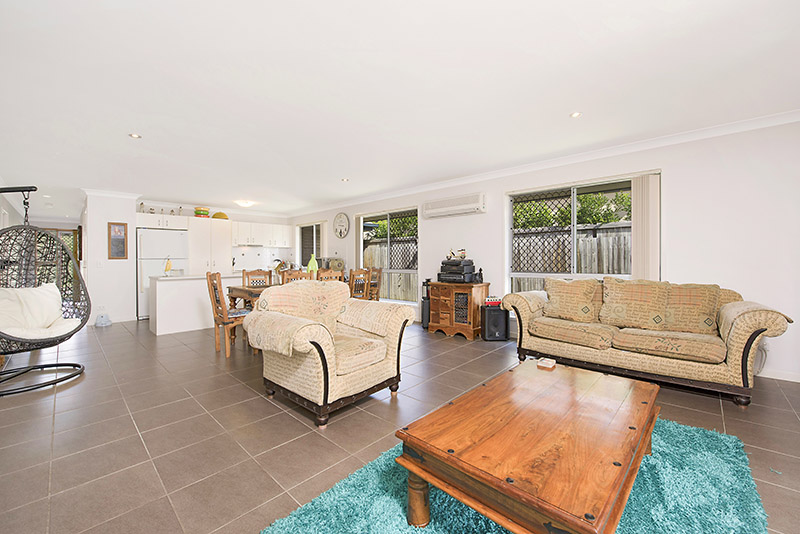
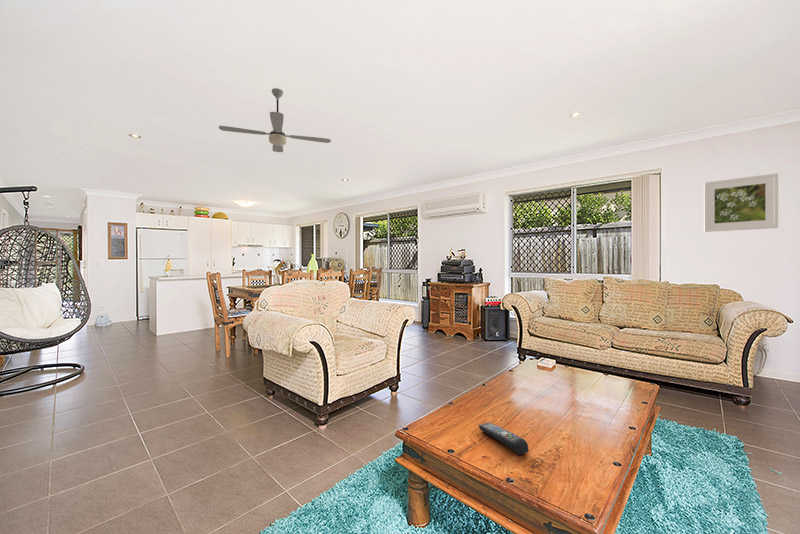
+ ceiling fan (277, 117)
+ remote control (502, 435)
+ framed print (739, 204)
